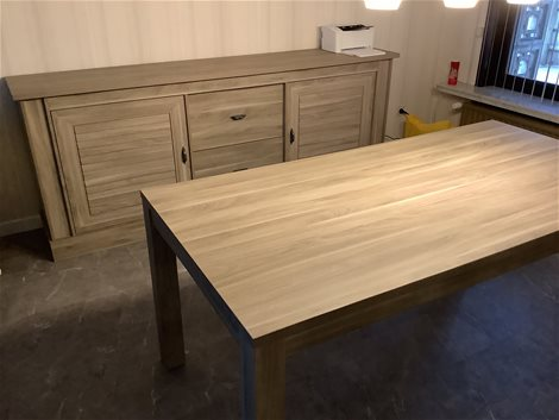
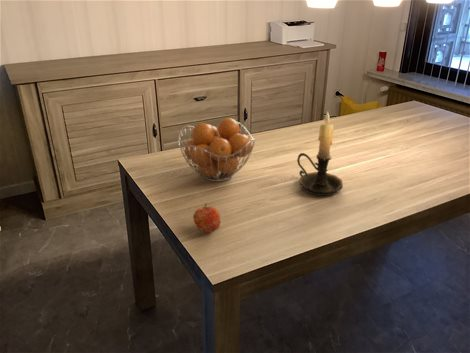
+ candle holder (319, 148)
+ fruit basket (216, 149)
+ apple (207, 219)
